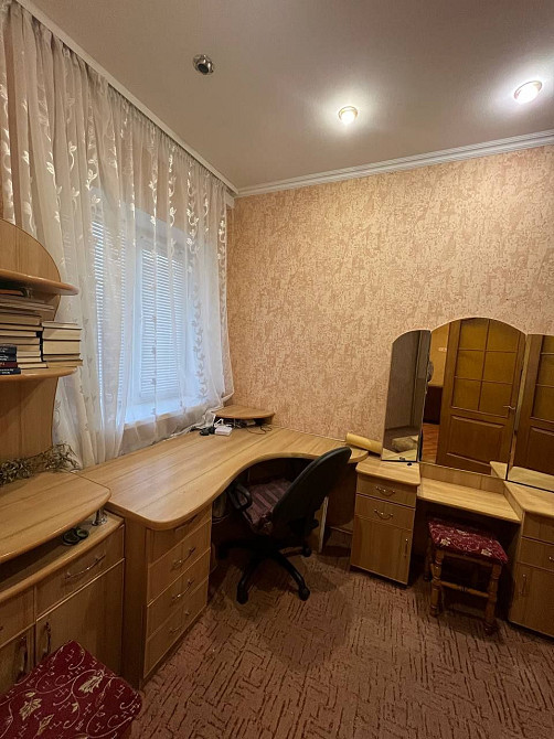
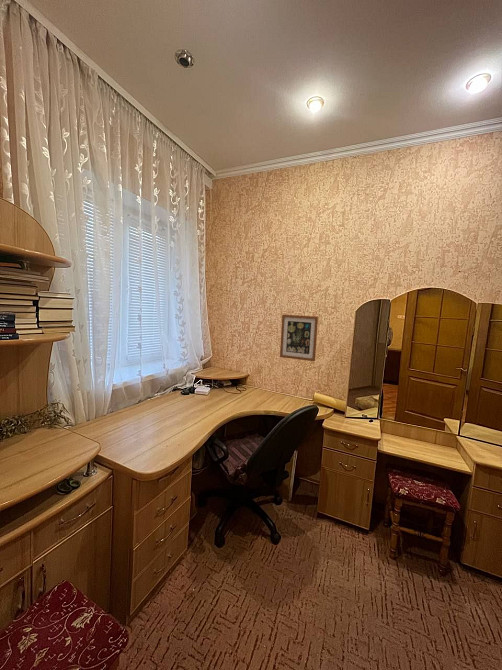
+ wall art (298, 337)
